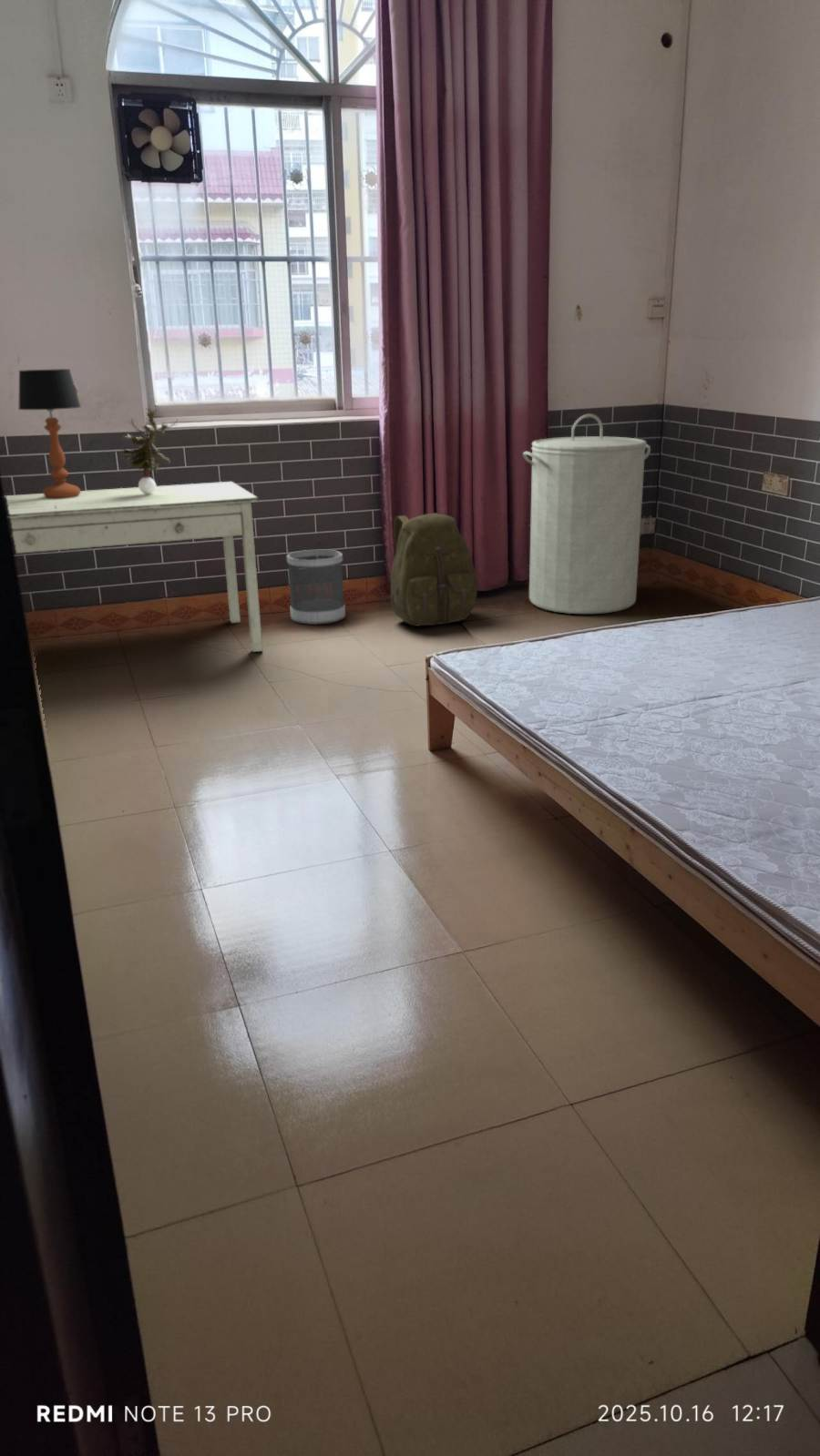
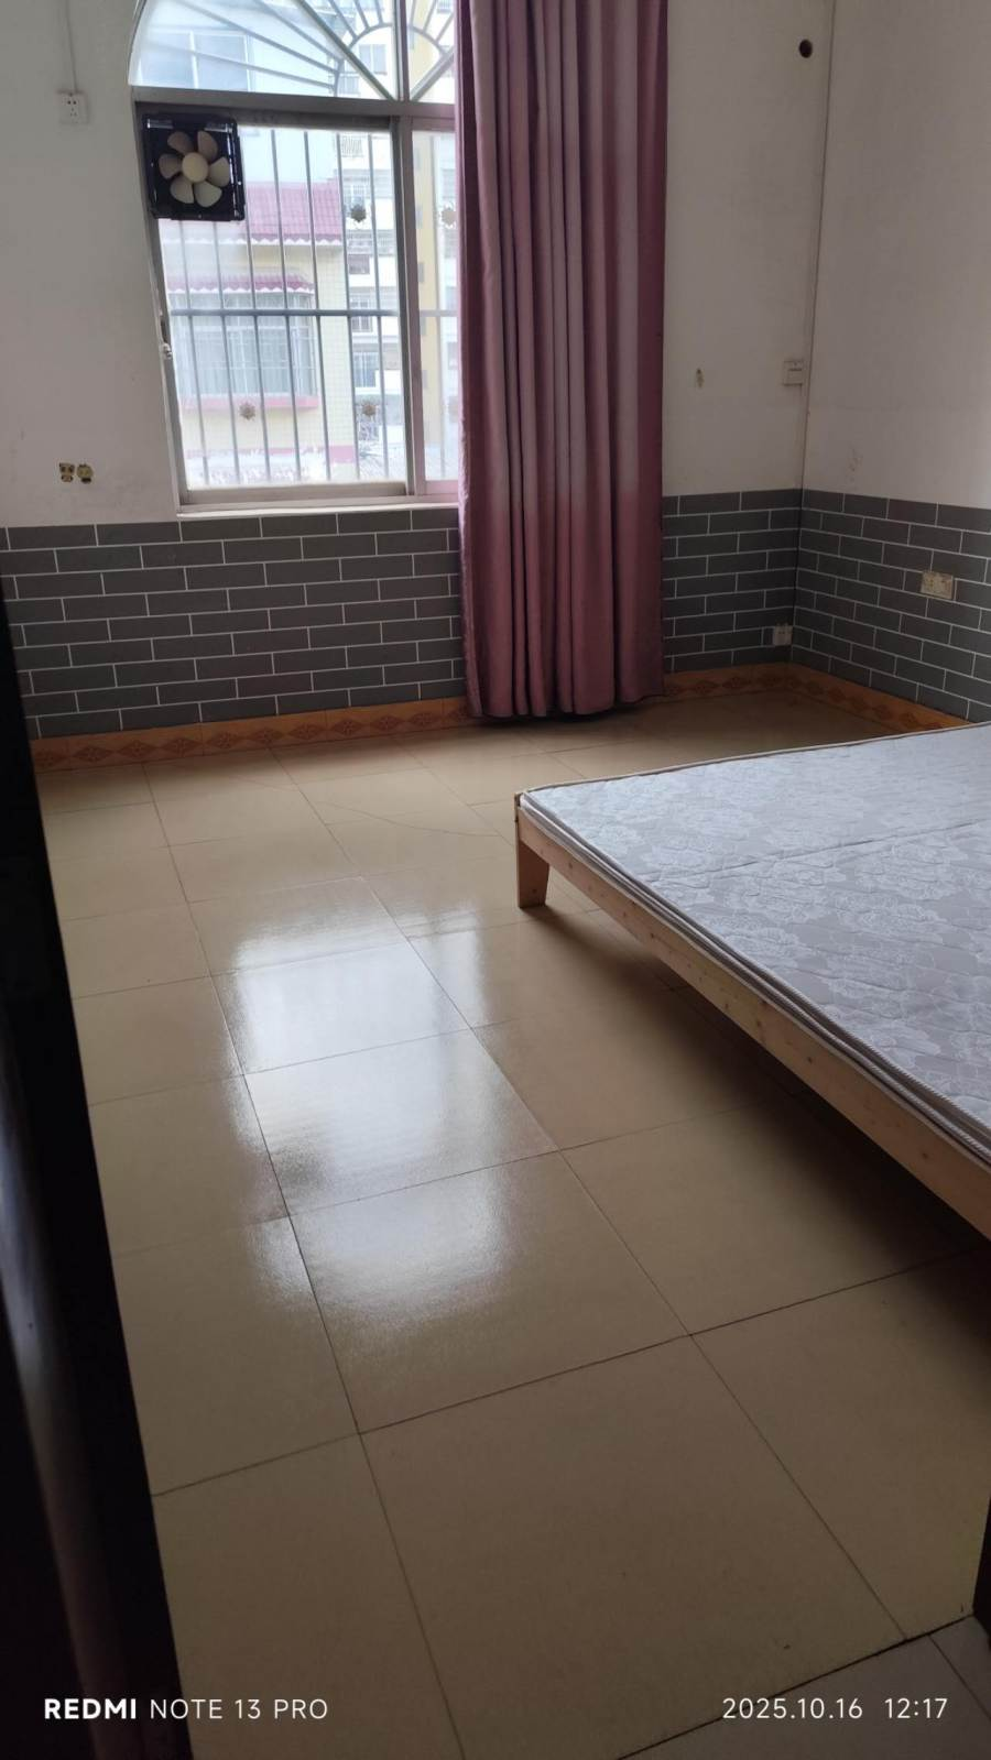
- backpack (428, 567)
- potted plant (150, 450)
- desk (109, 545)
- table lamp (54, 433)
- laundry hamper (586, 510)
- wastebasket (316, 585)
